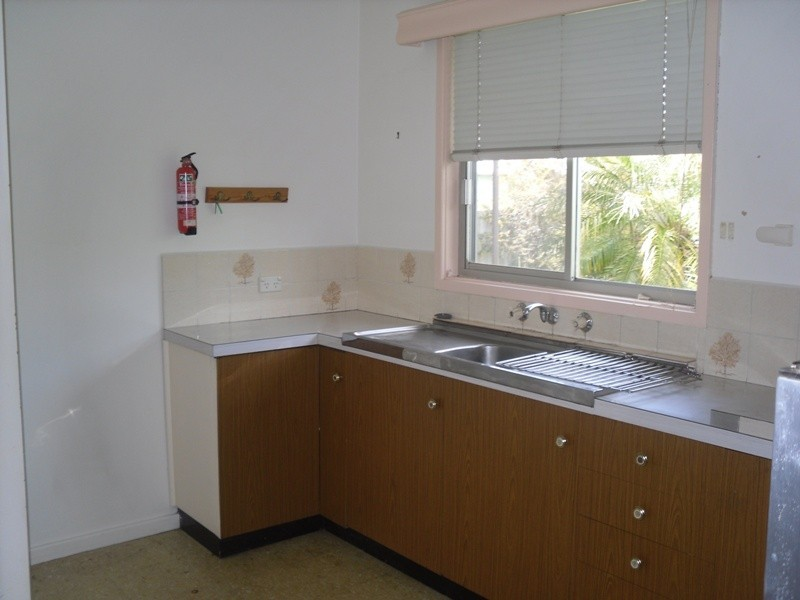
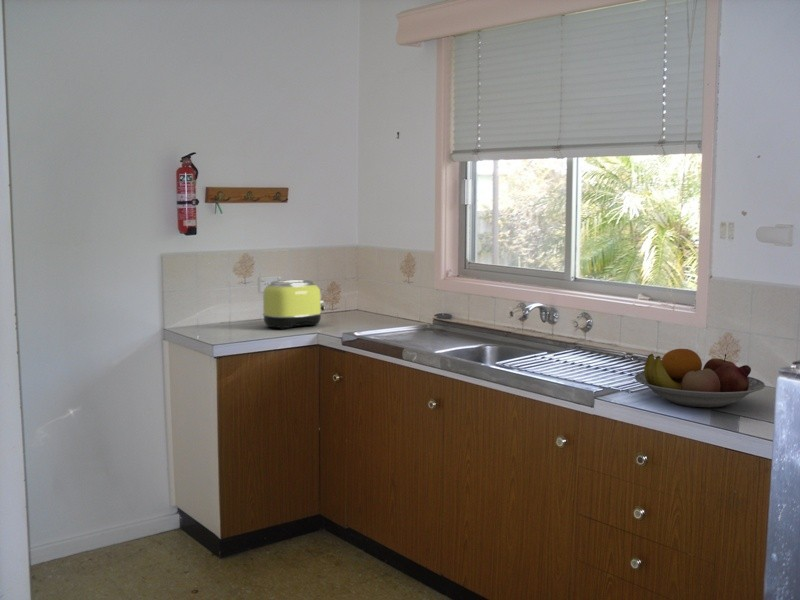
+ fruit bowl (698, 375)
+ toaster (294, 303)
